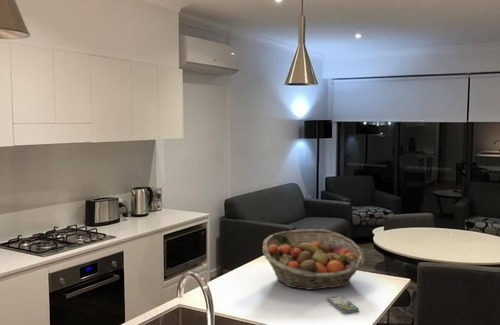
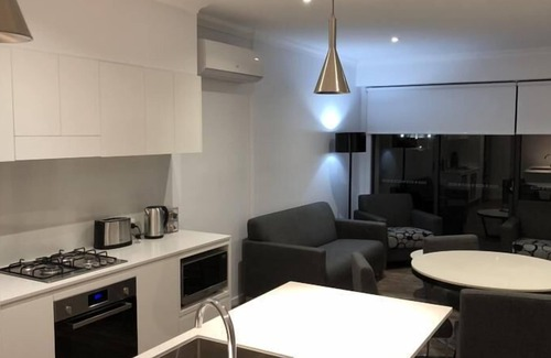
- smartphone (342, 304)
- fruit basket (312, 258)
